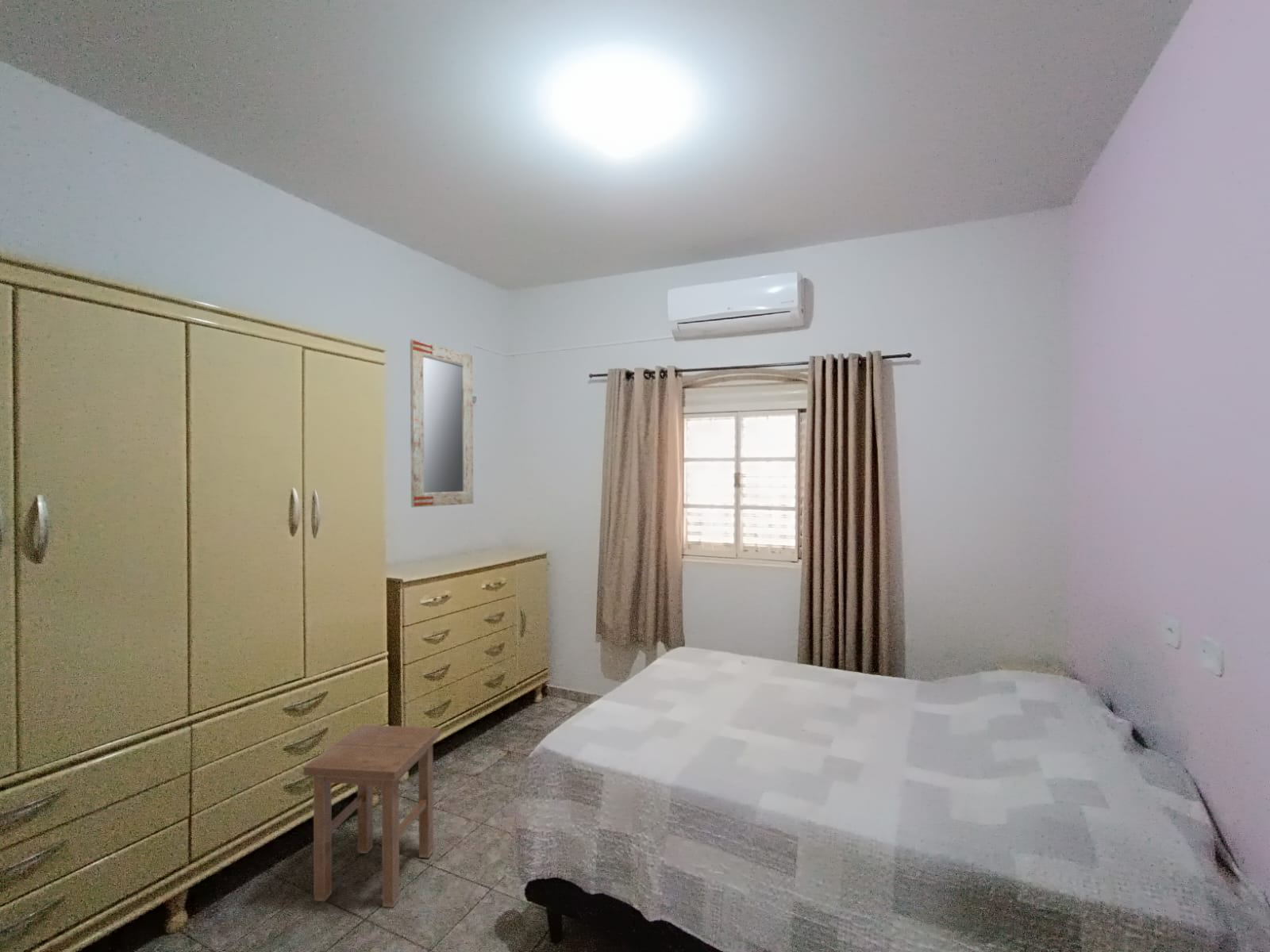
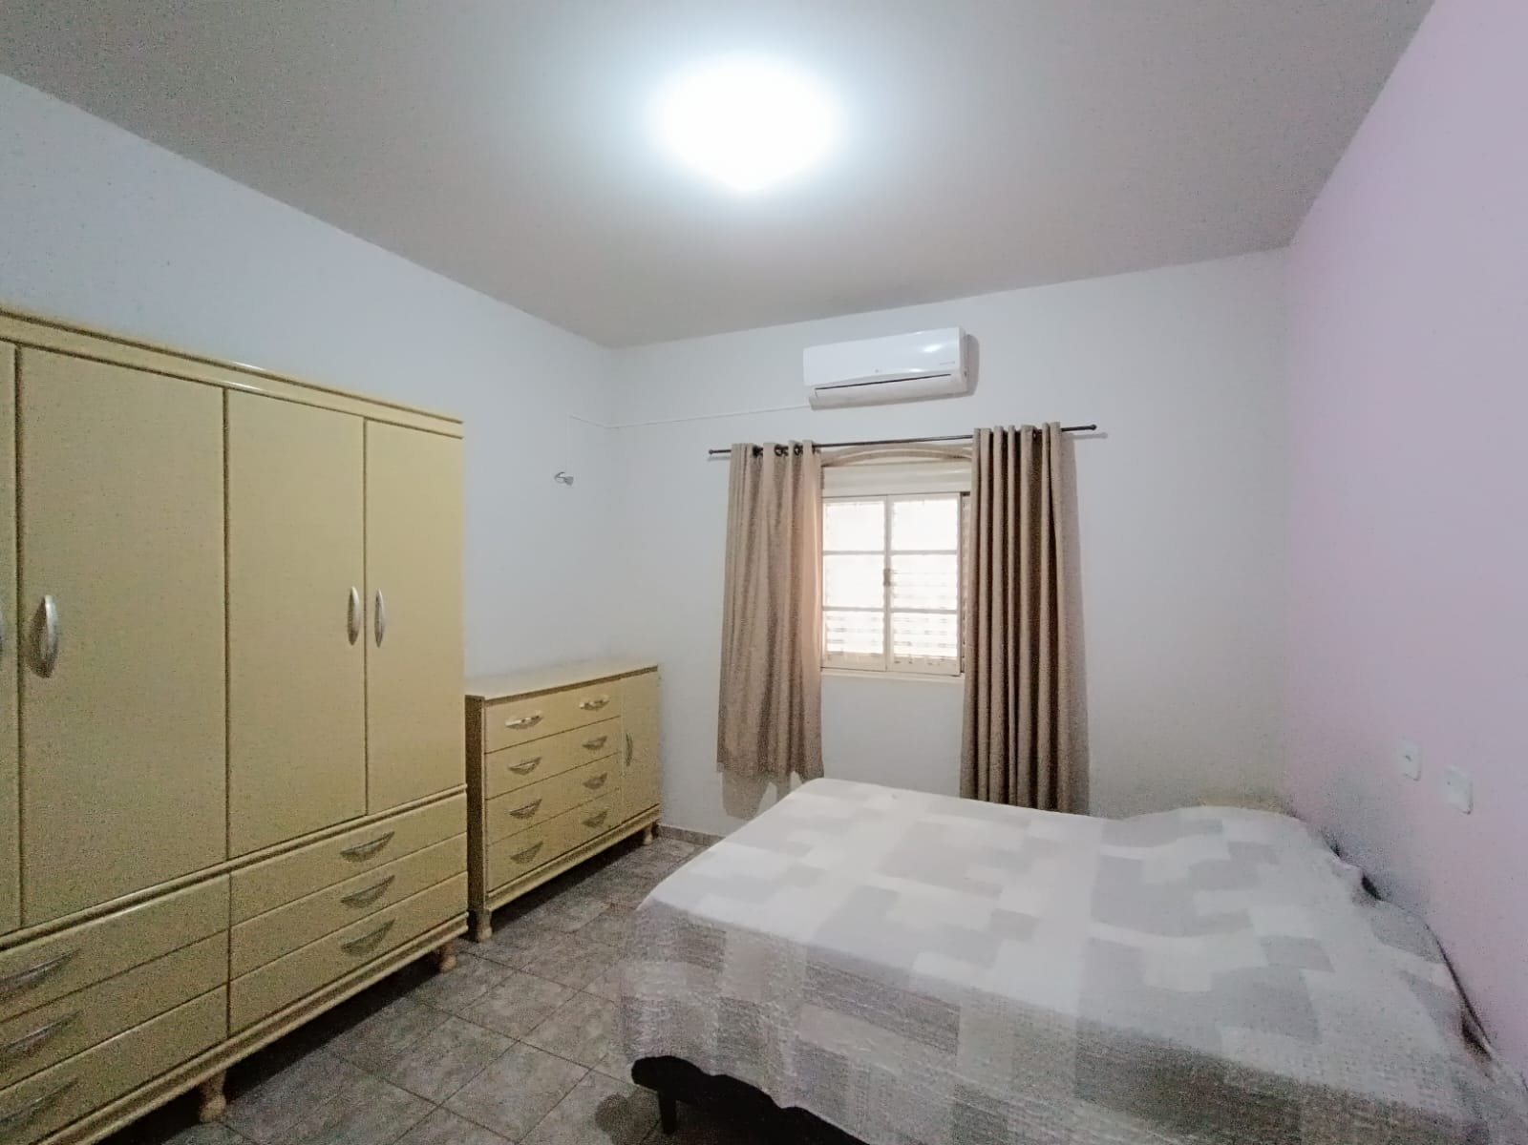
- stool (372, 810)
- home mirror (444, 426)
